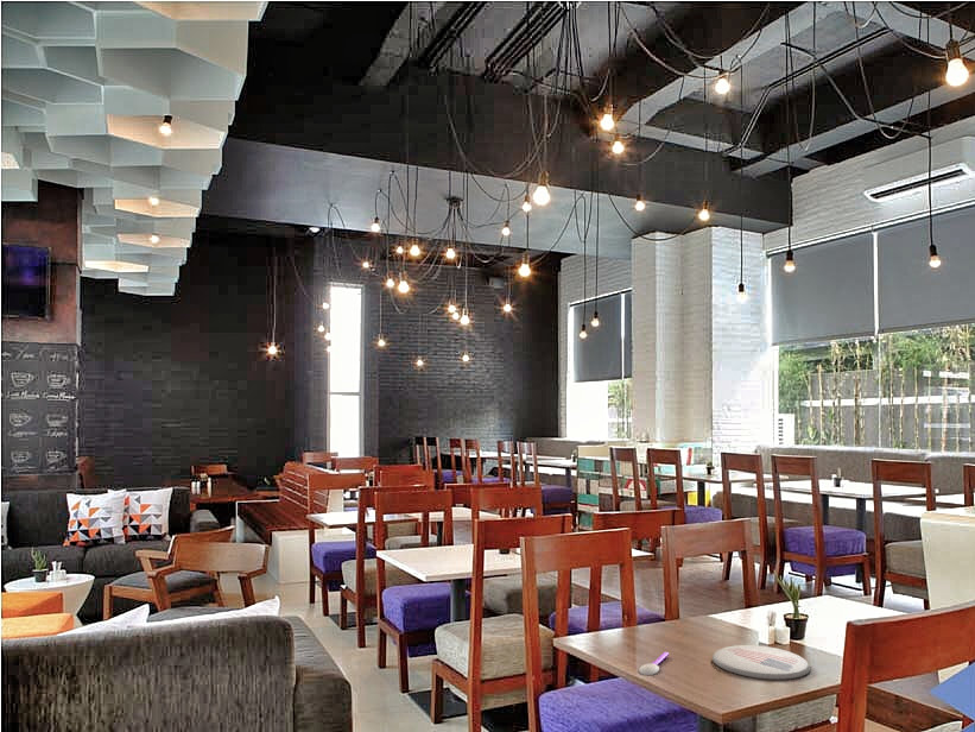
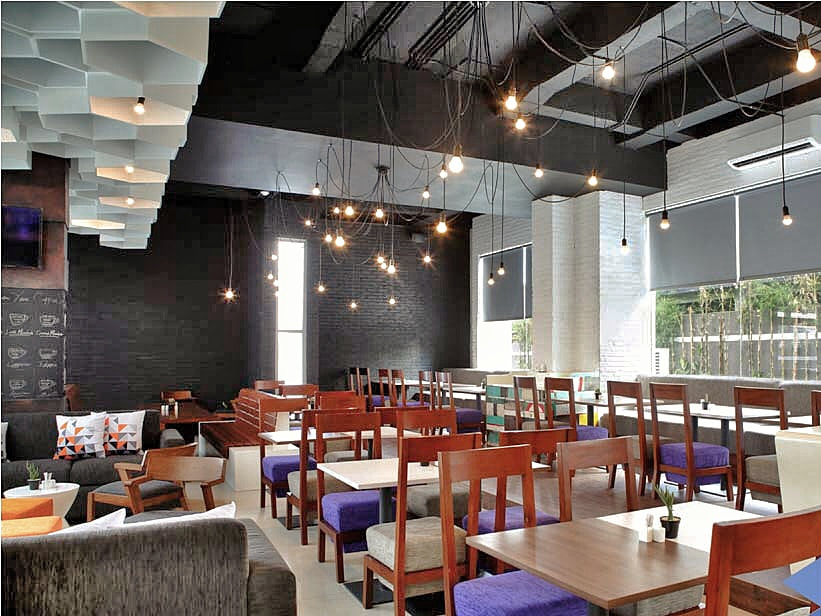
- plate (760, 660)
- spoon (656, 662)
